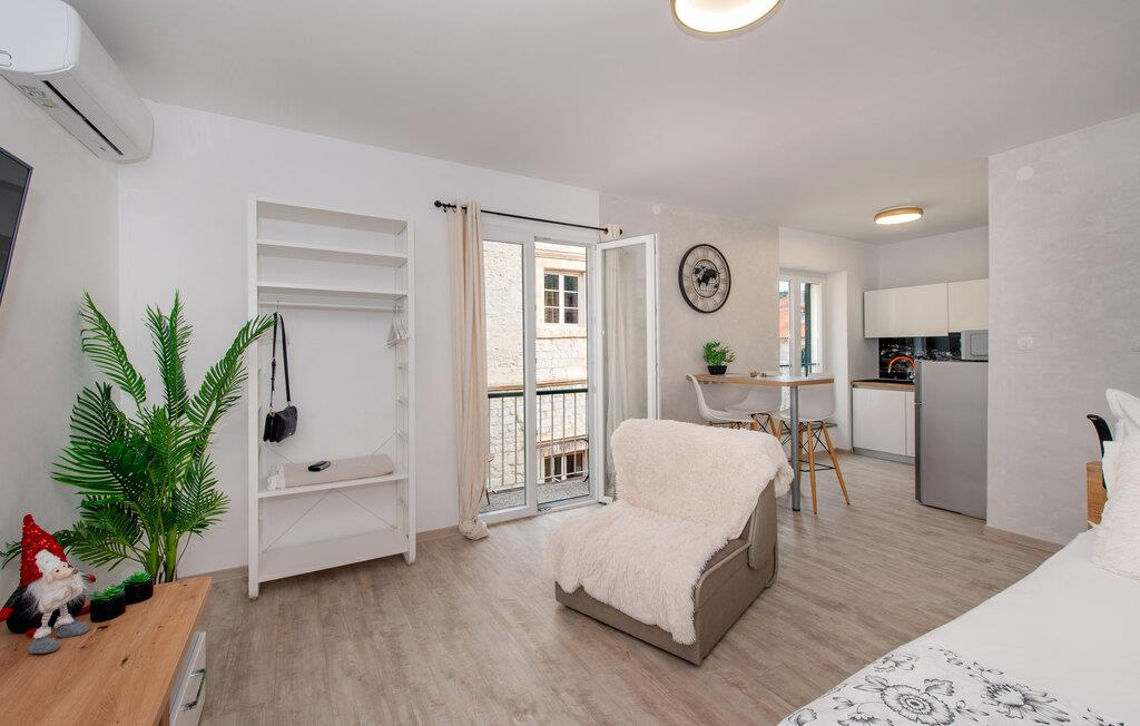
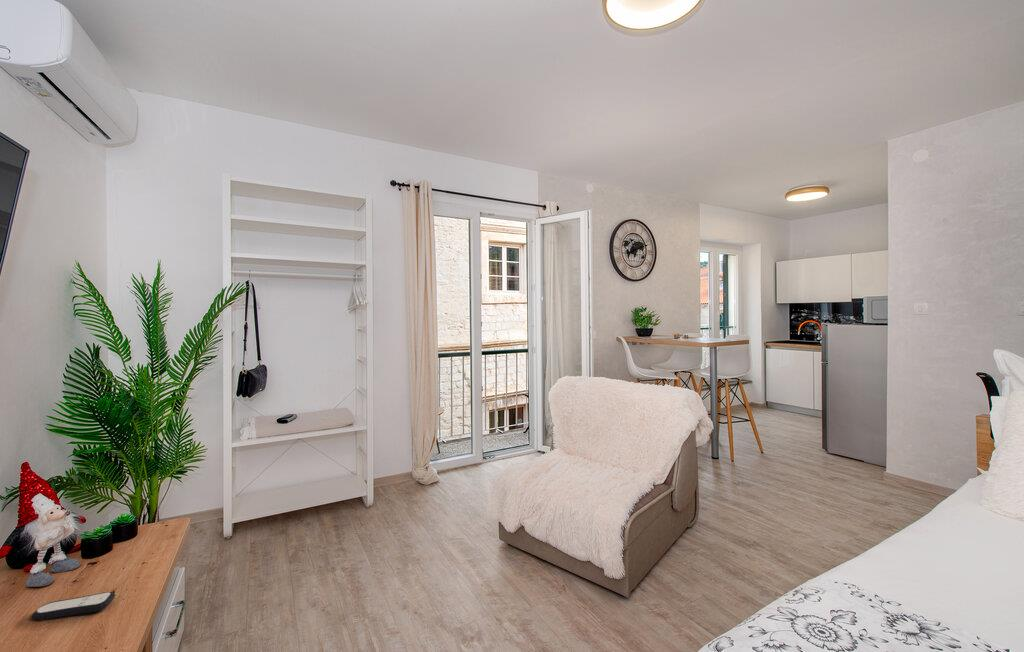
+ remote control (74, 605)
